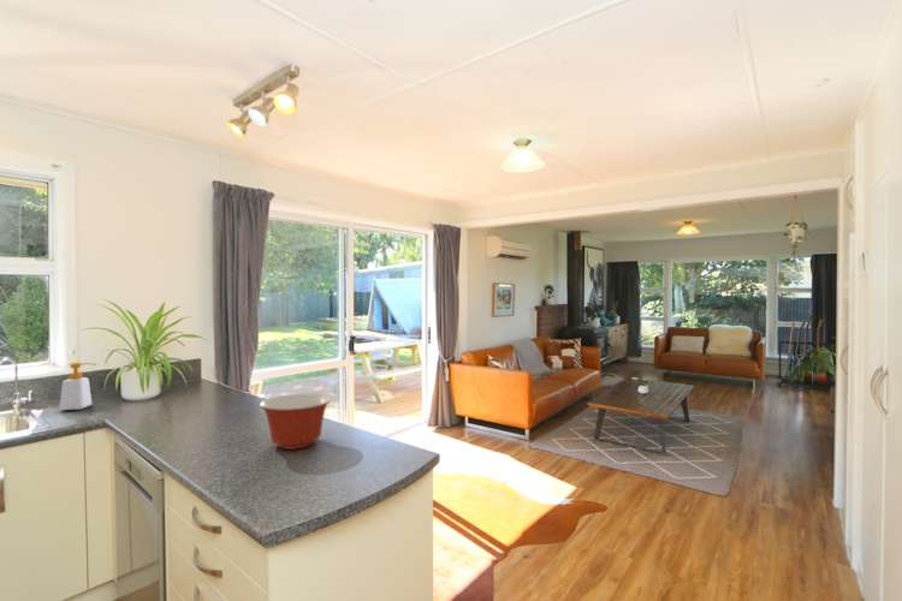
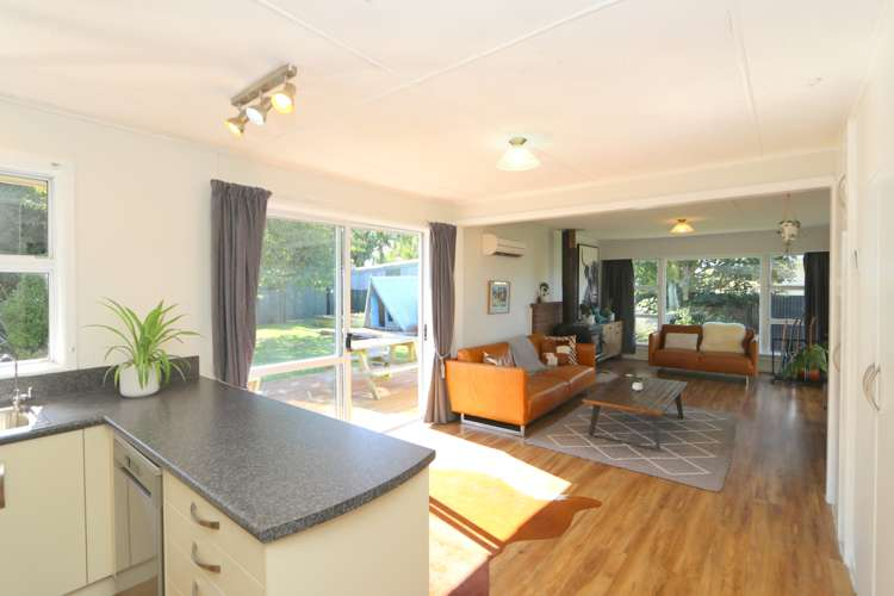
- soap bottle (81, 385)
- mixing bowl (296, 422)
